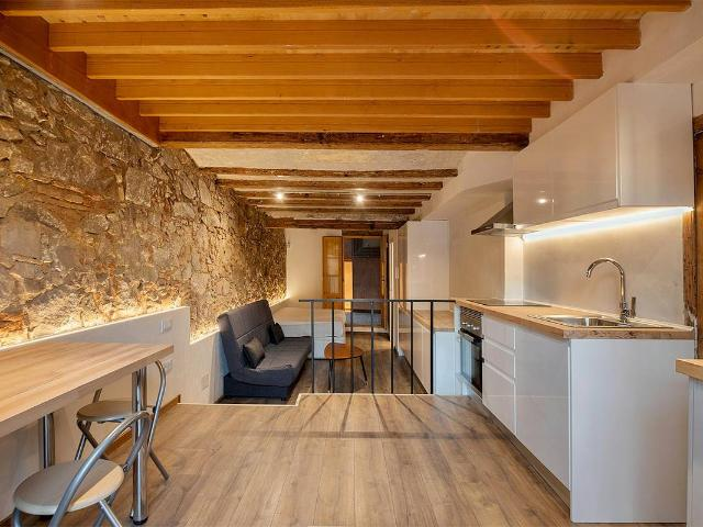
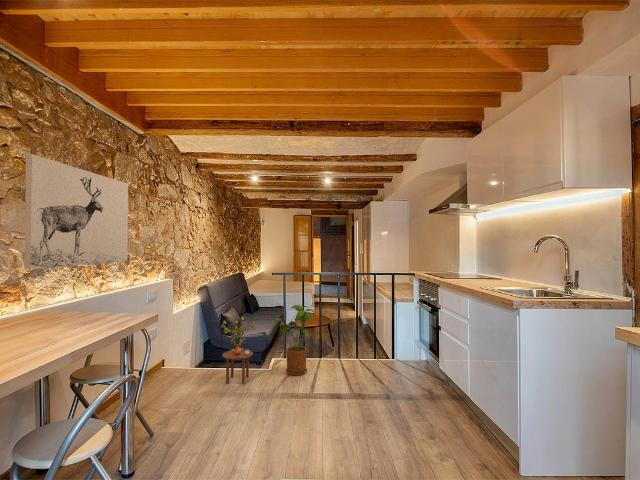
+ side table (238, 349)
+ wall art (86, 218)
+ house plant (294, 339)
